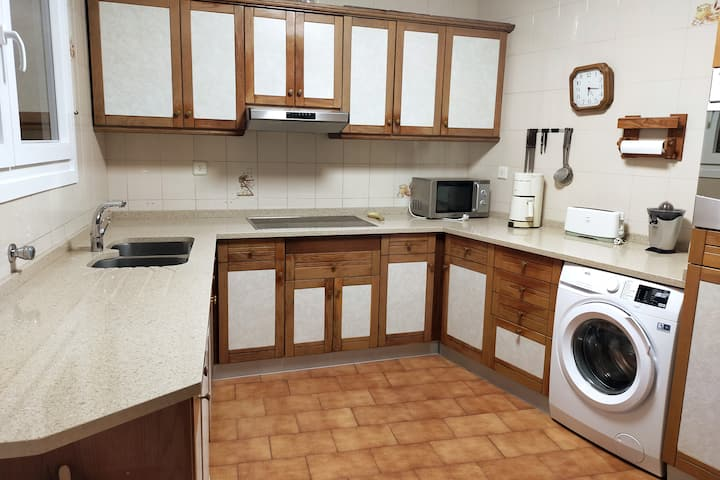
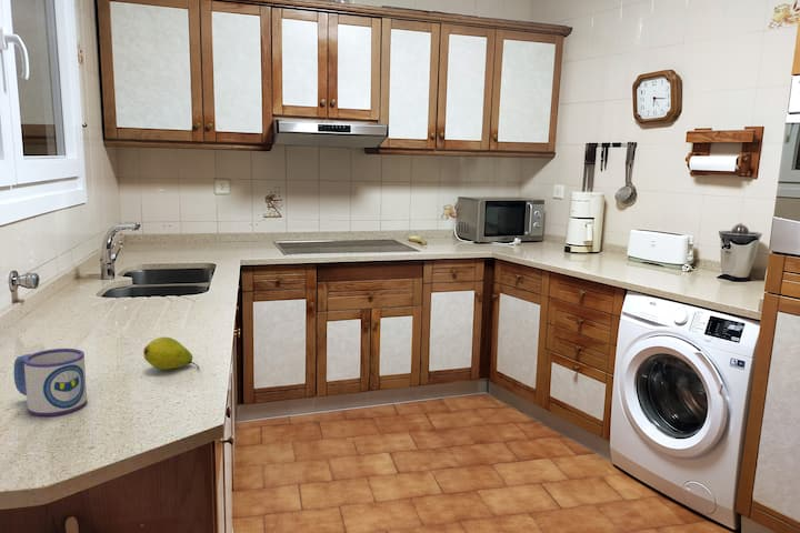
+ fruit (171, 353)
+ mug (47, 379)
